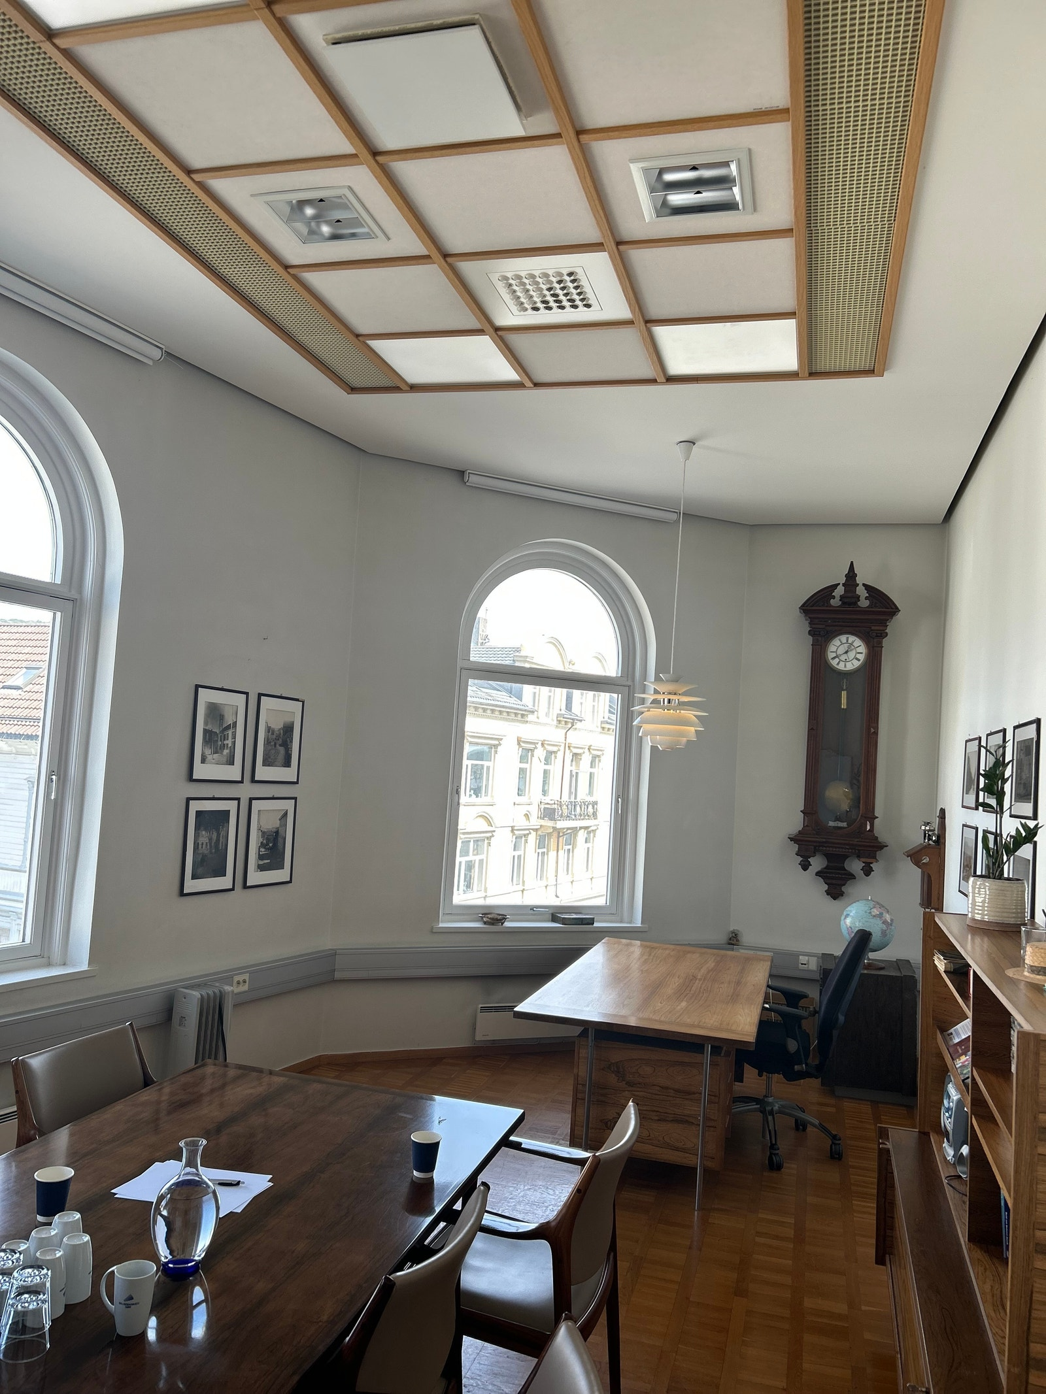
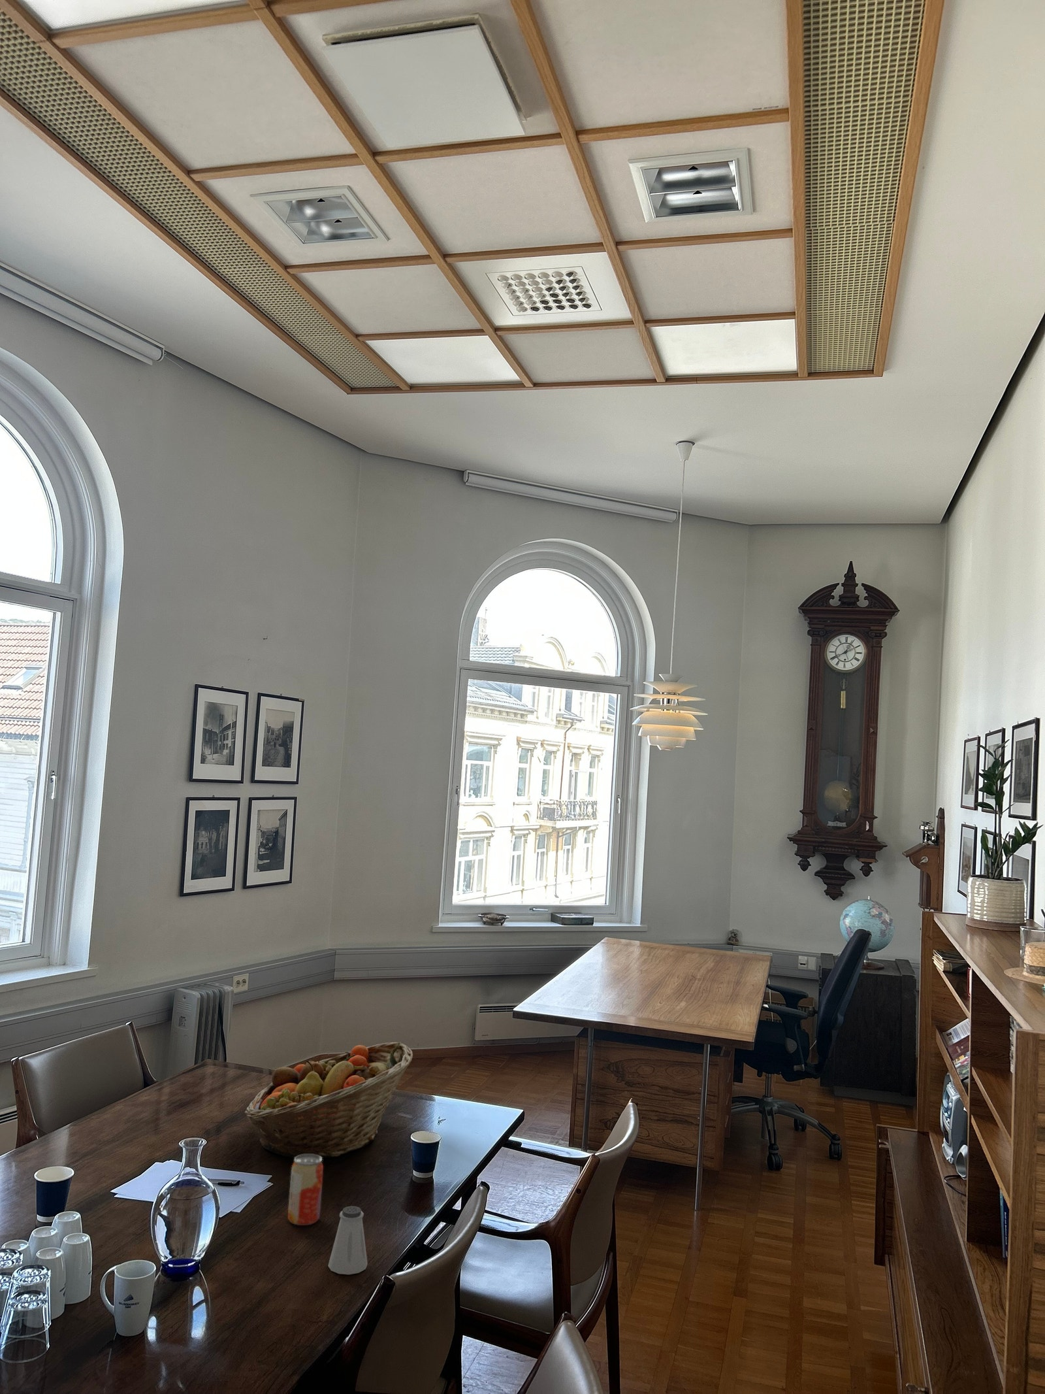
+ fruit basket (332, 1093)
+ beverage can (305, 1189)
+ saltshaker (349, 1237)
